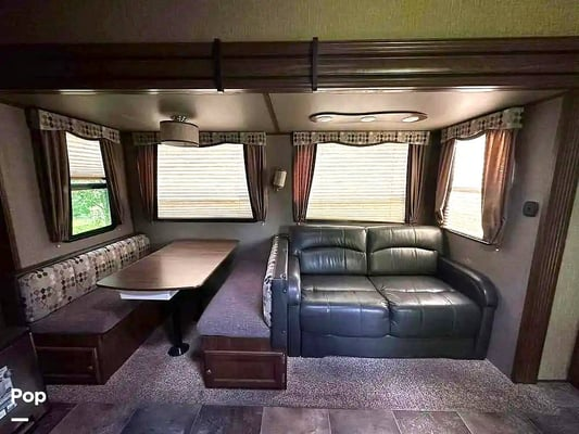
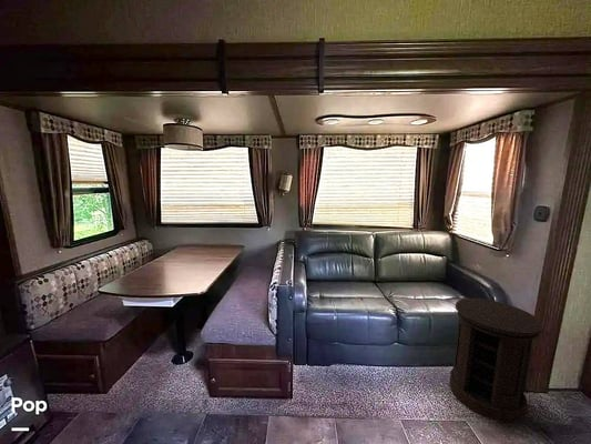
+ side table (490, 355)
